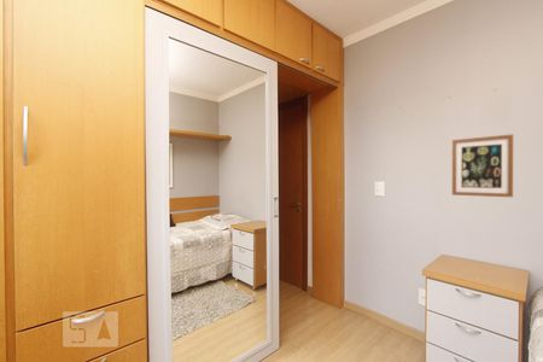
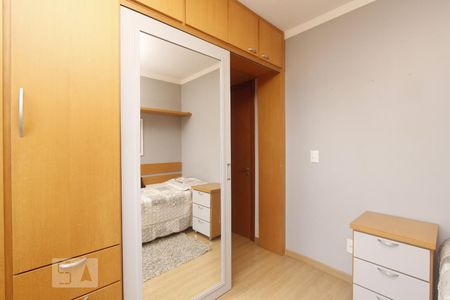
- wall art (480, 167)
